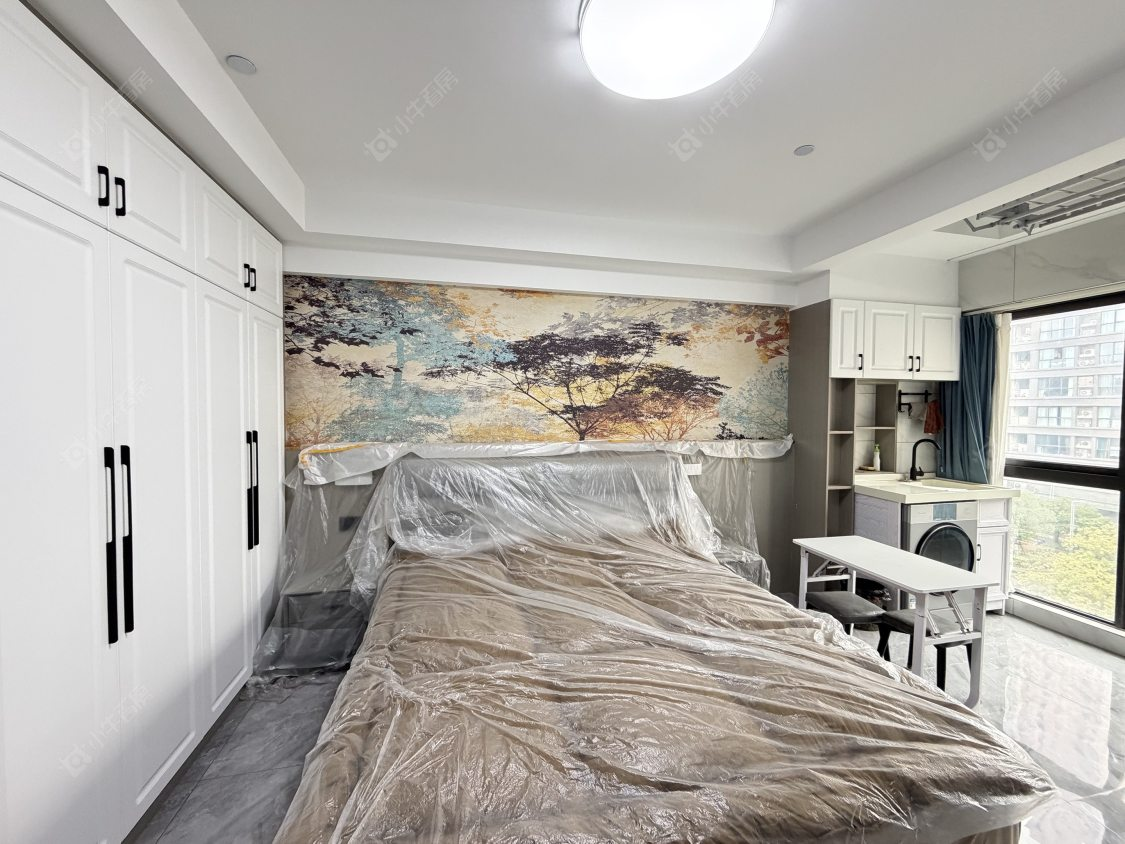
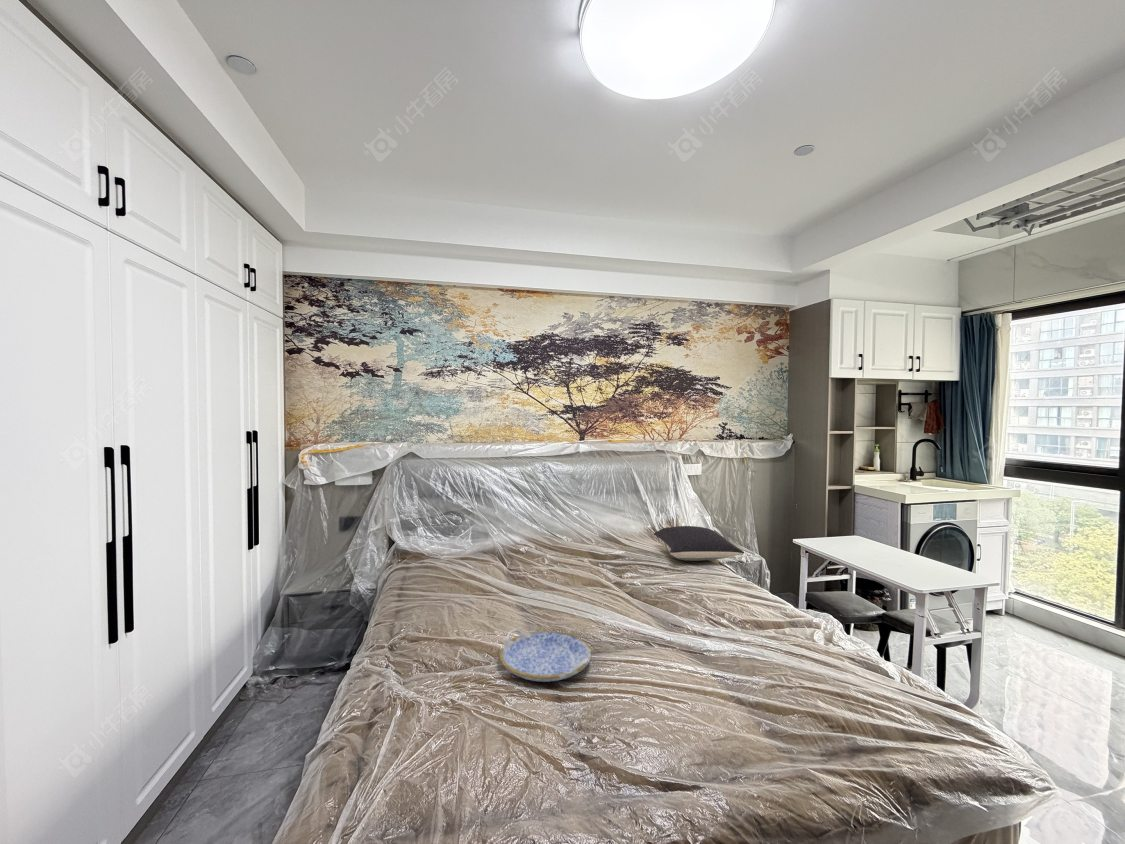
+ serving tray (545, 653)
+ pillow (695, 542)
